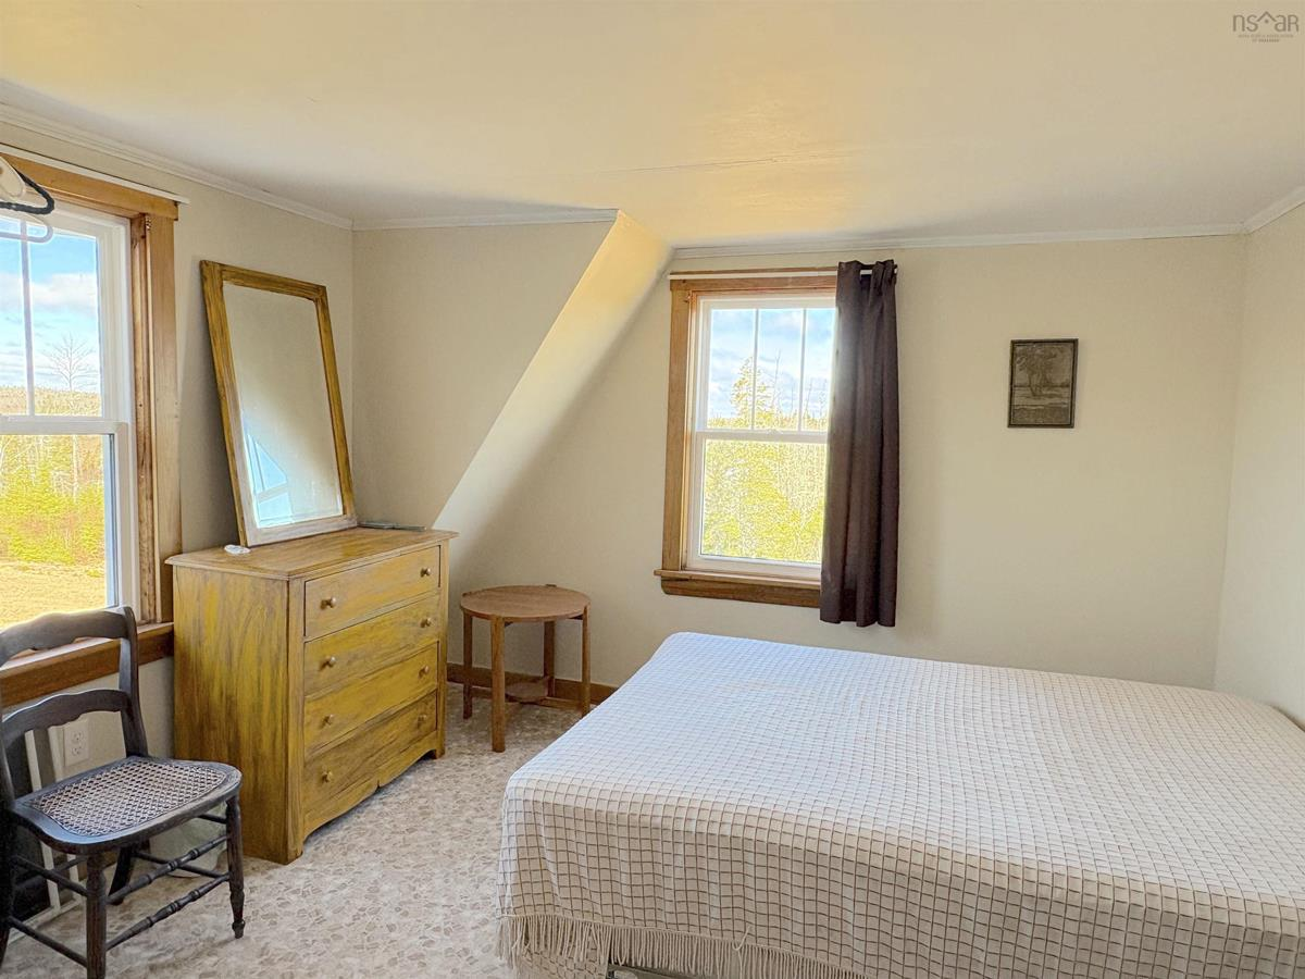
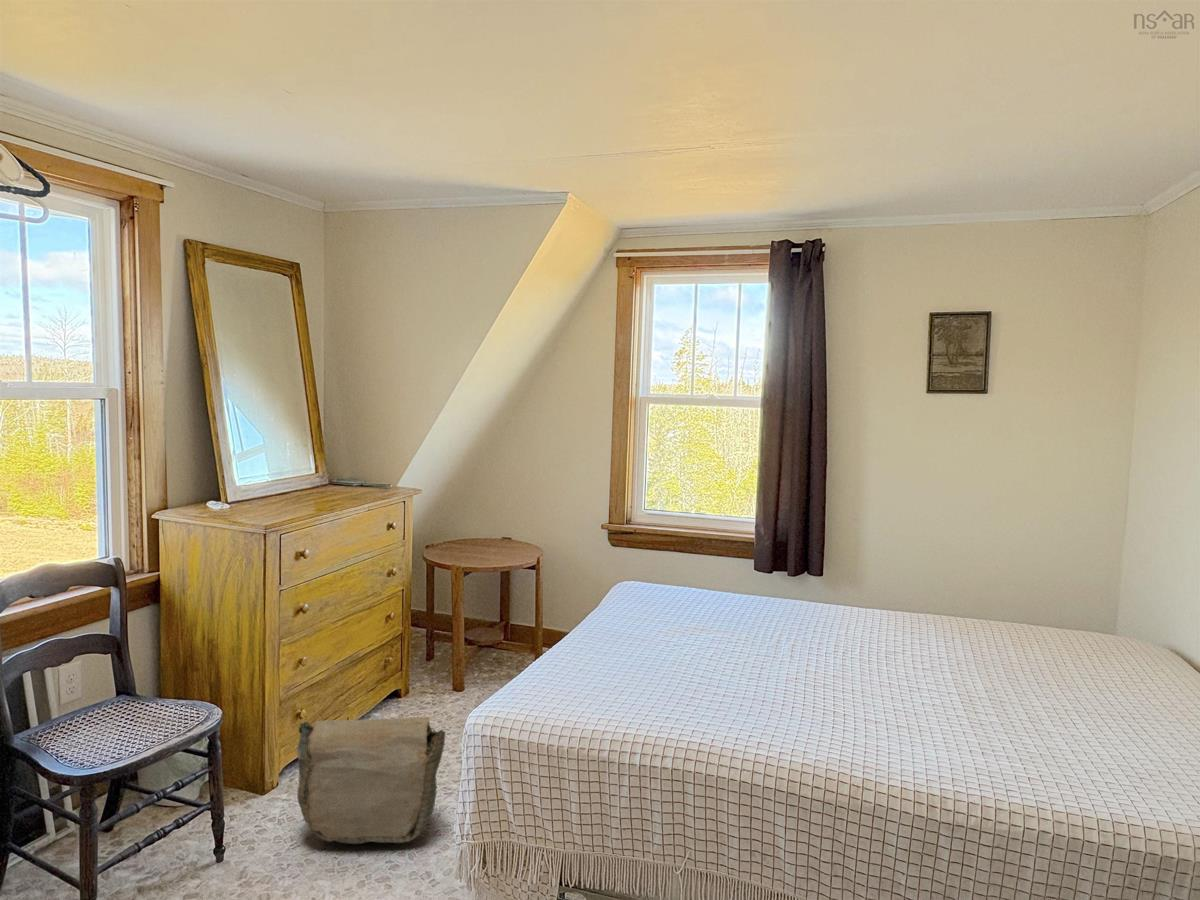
+ bag (373, 777)
